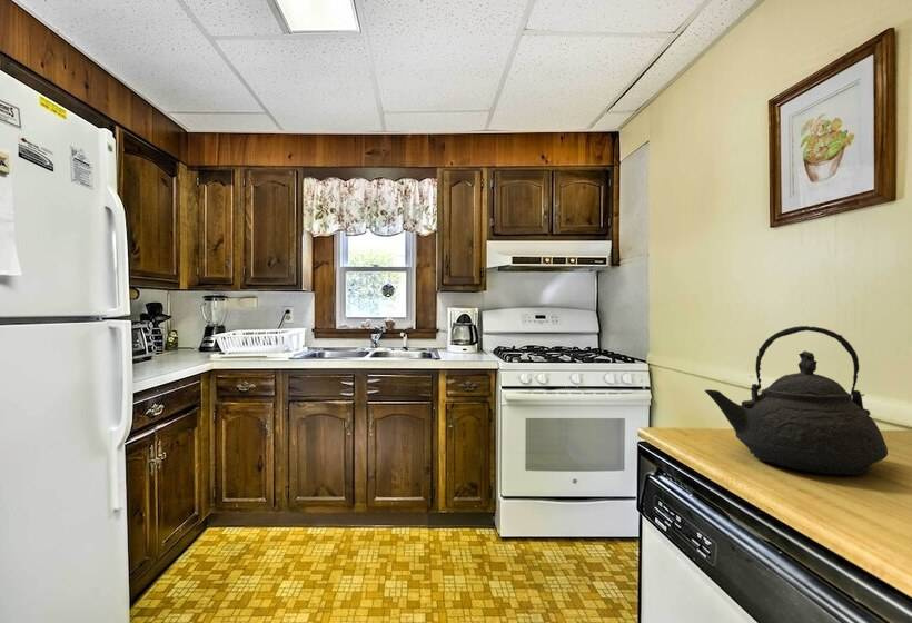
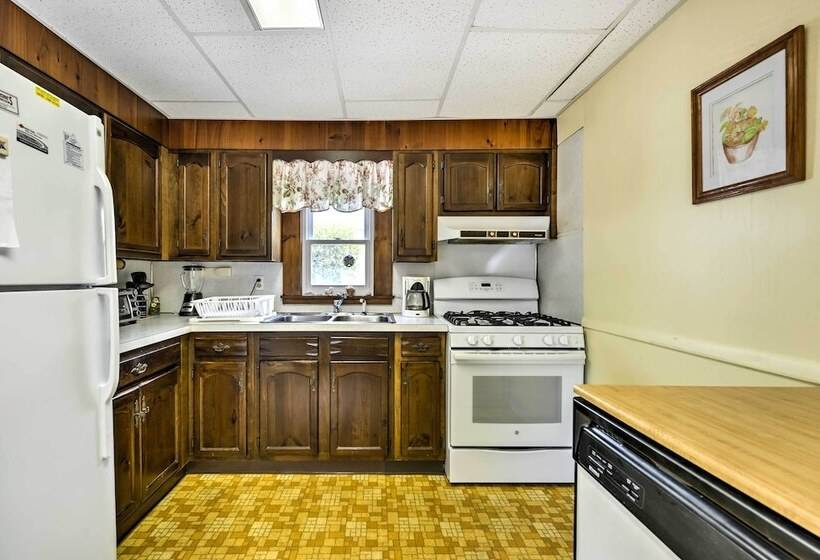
- teakettle (787, 392)
